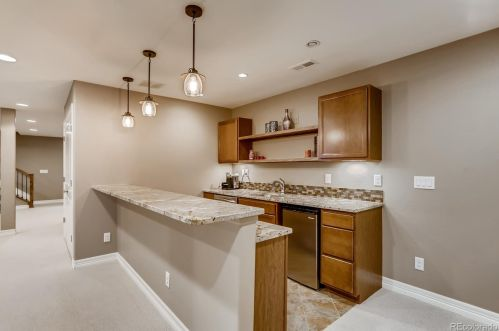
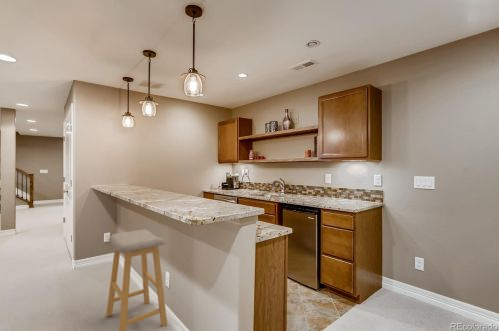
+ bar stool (142, 277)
